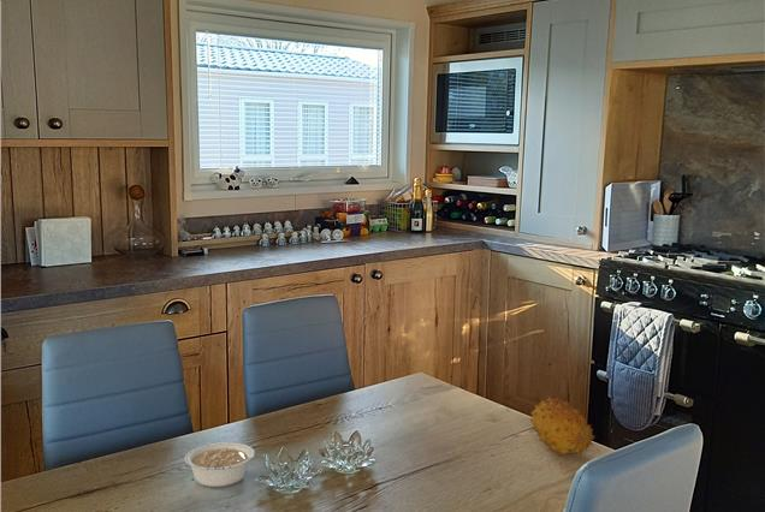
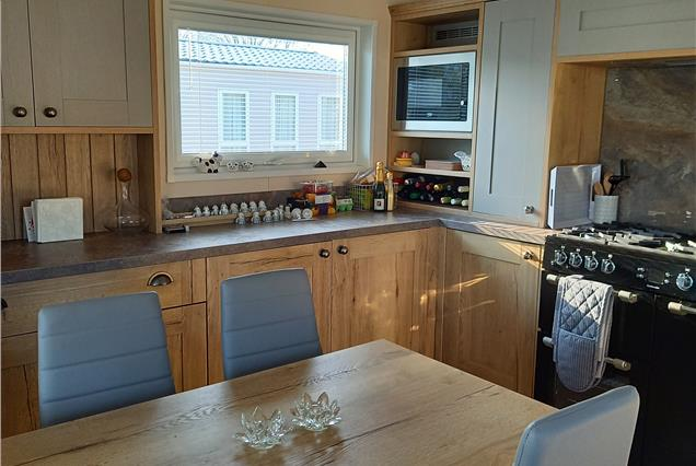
- legume (223, 463)
- fruit (559, 424)
